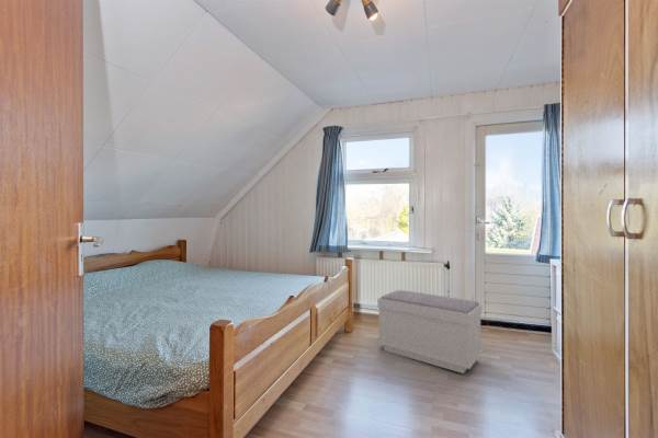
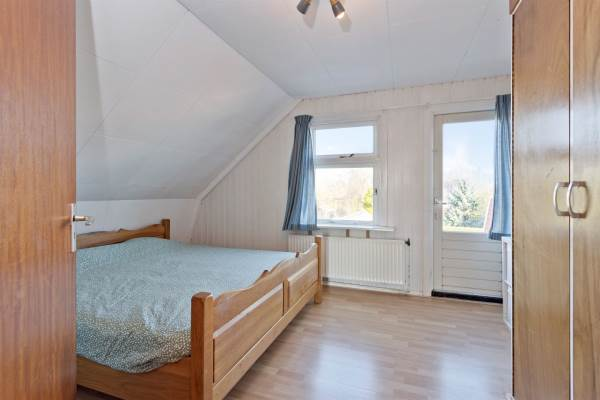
- bench (428, 325)
